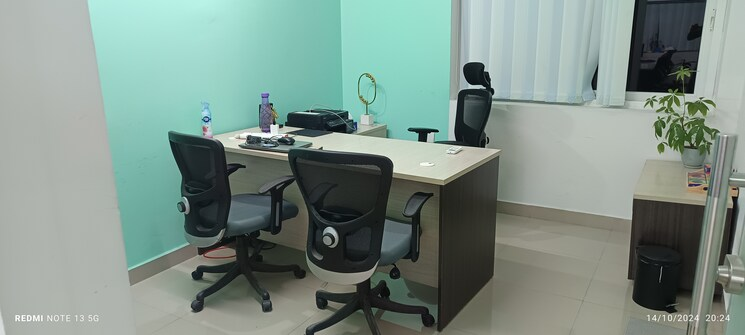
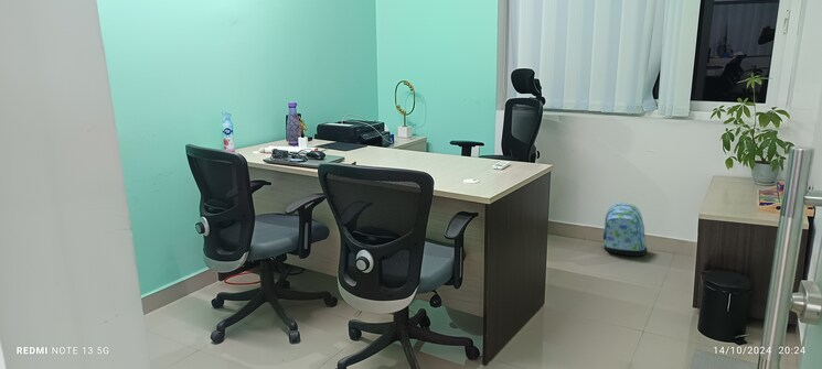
+ backpack (623, 228)
